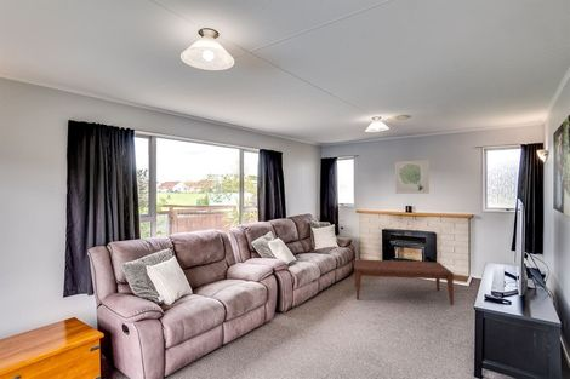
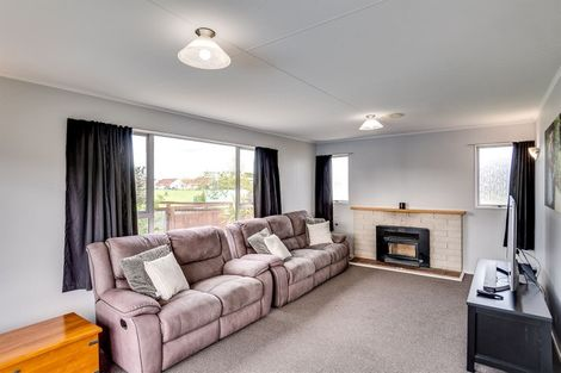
- coffee table (399, 276)
- wall art (411, 177)
